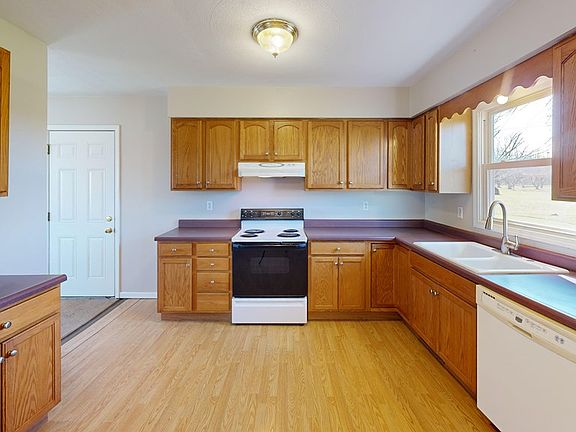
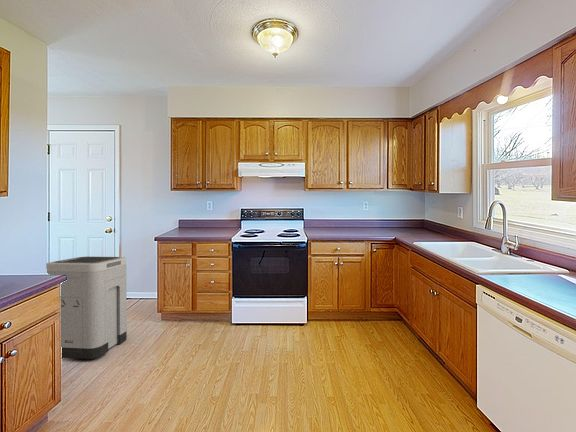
+ trash can (88, 303)
